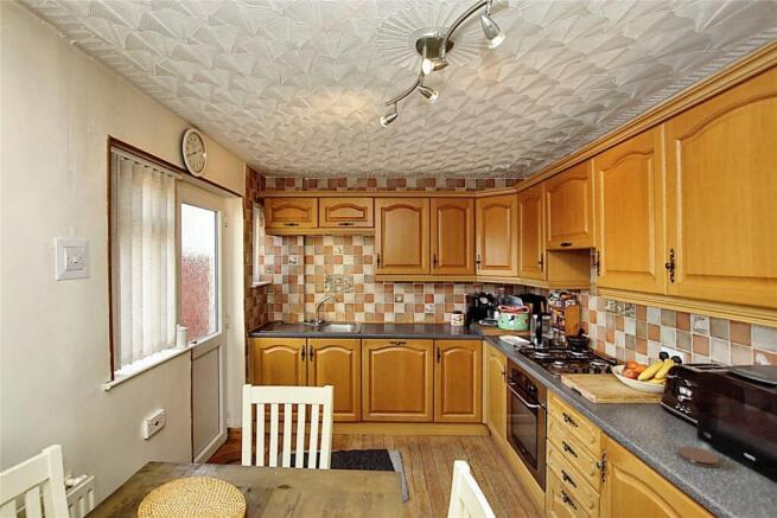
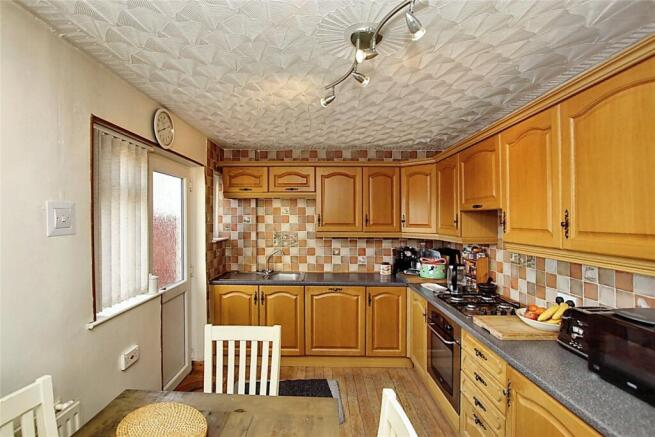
- coaster (698, 456)
